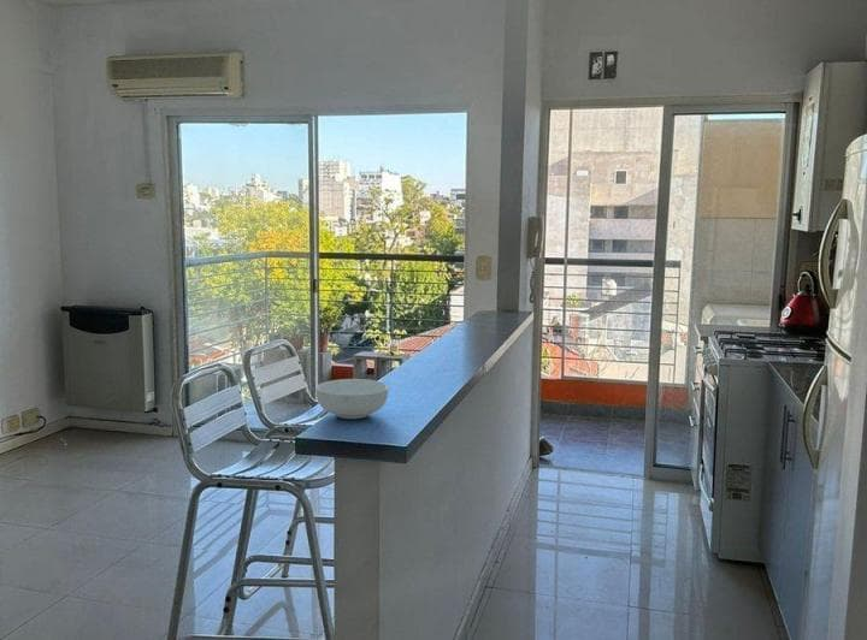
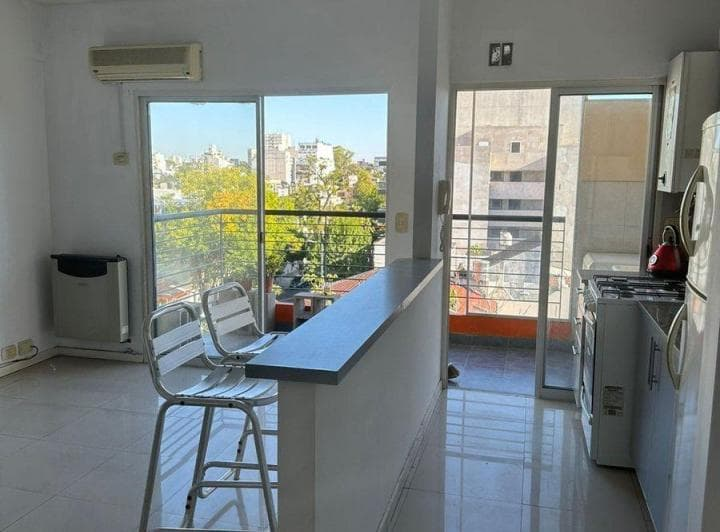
- cereal bowl (352, 399)
